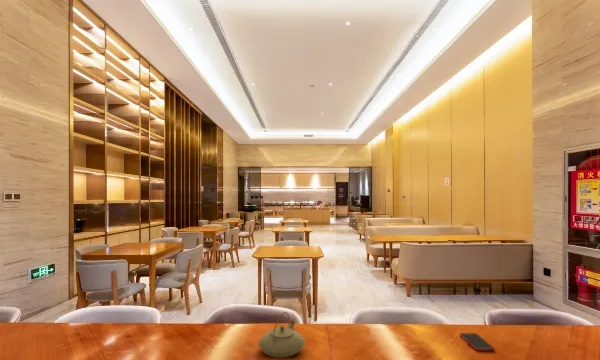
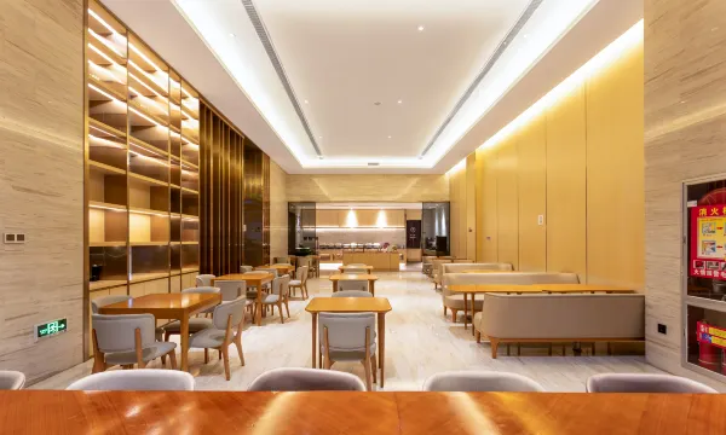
- cell phone (476, 341)
- teapot (283, 330)
